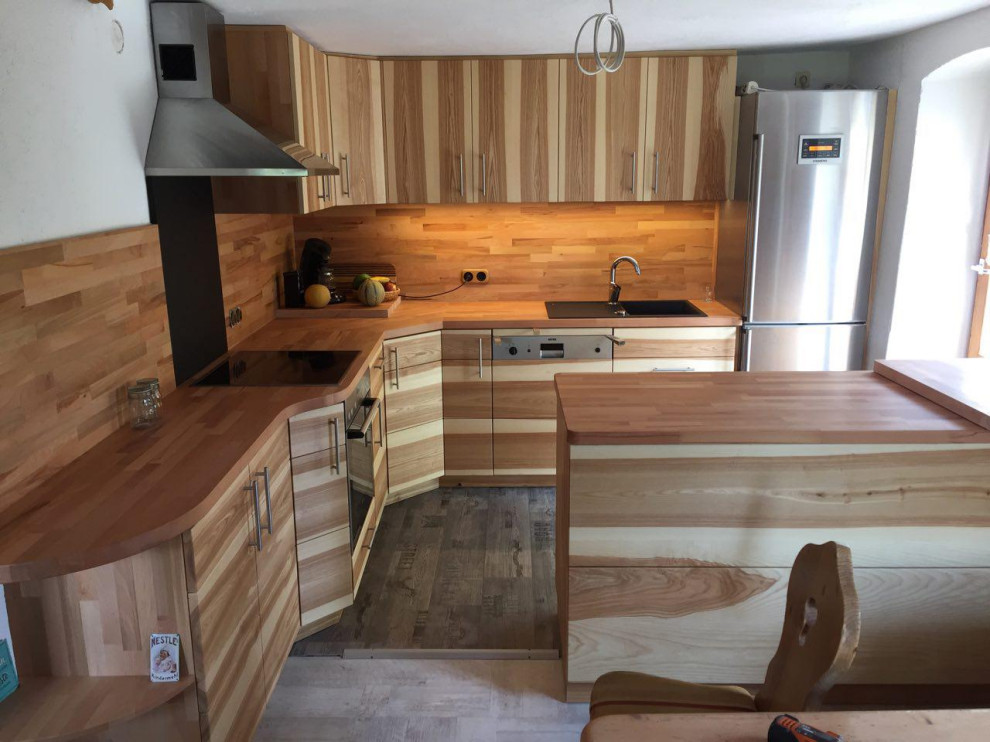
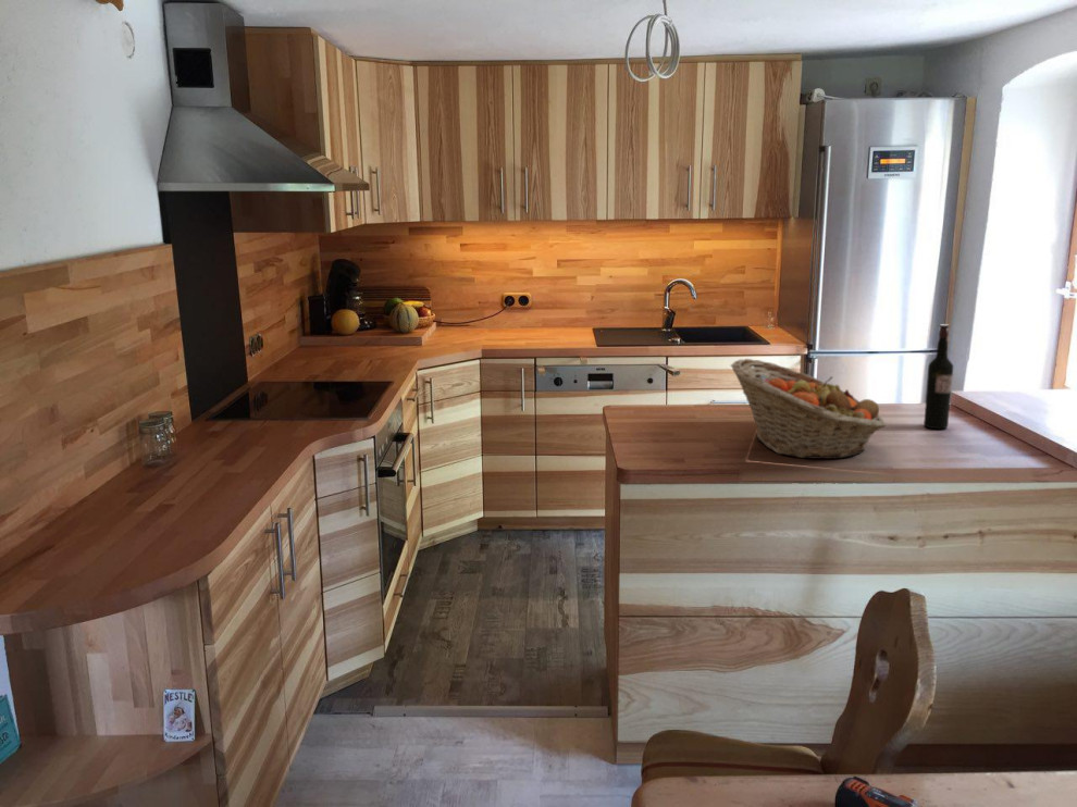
+ wine bottle (940, 376)
+ fruit basket (804, 405)
